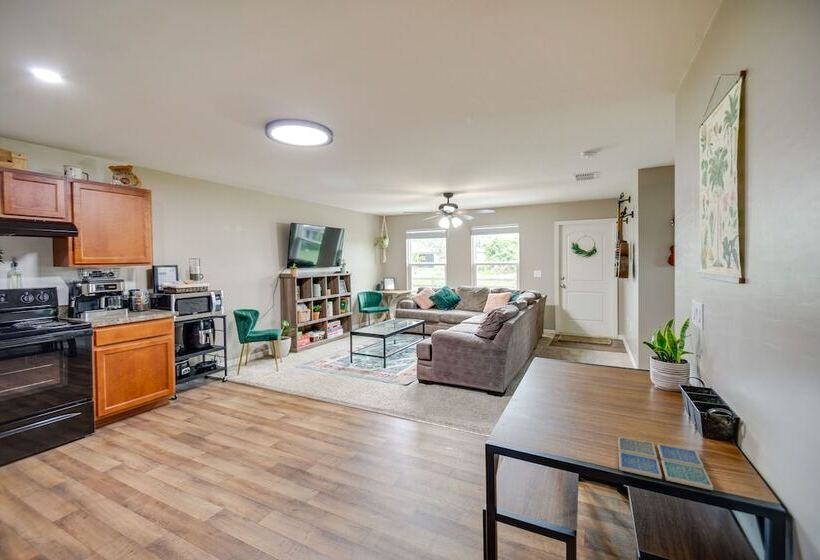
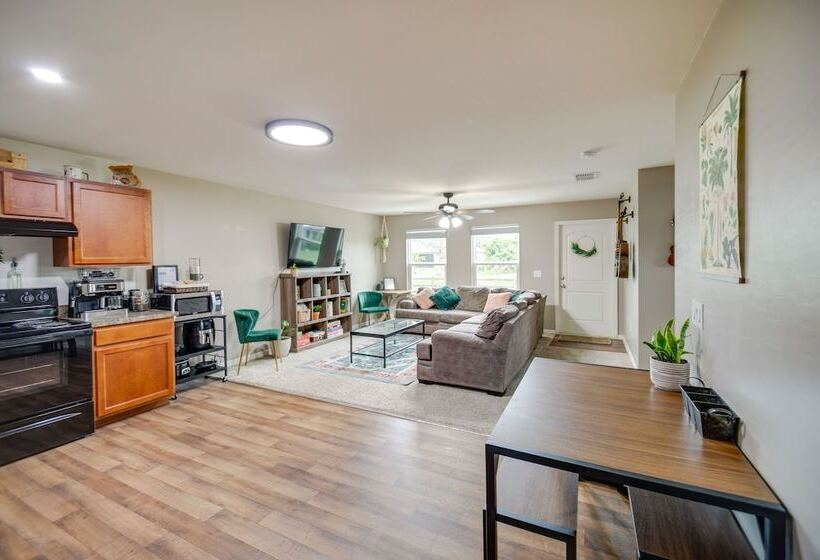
- drink coaster (657, 460)
